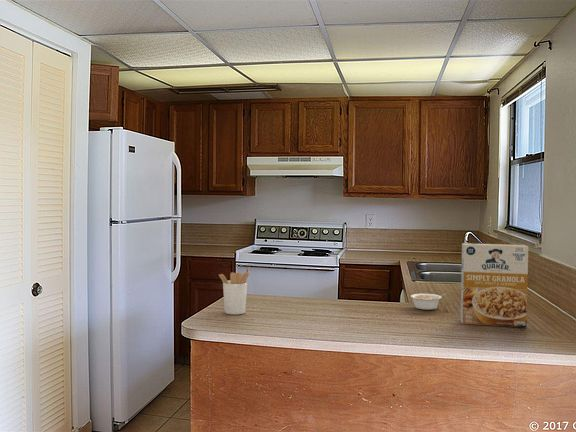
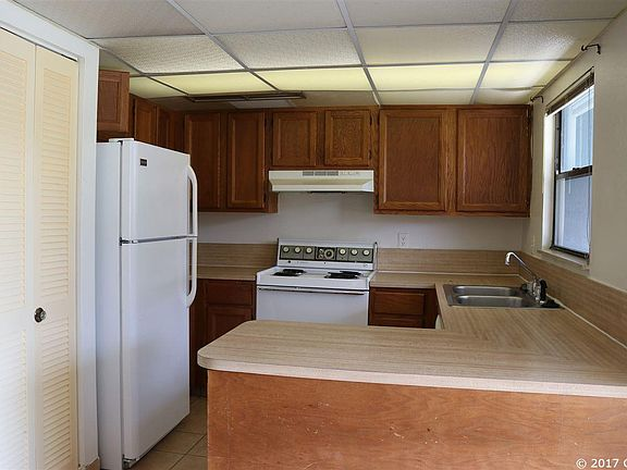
- legume (426, 300)
- cereal box (493, 284)
- utensil holder (236, 290)
